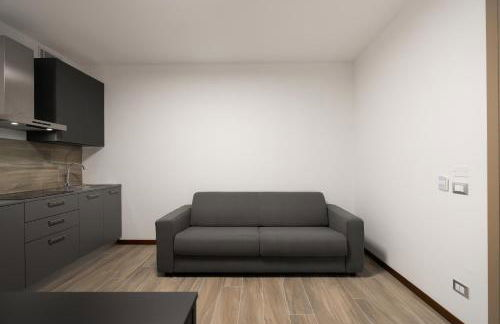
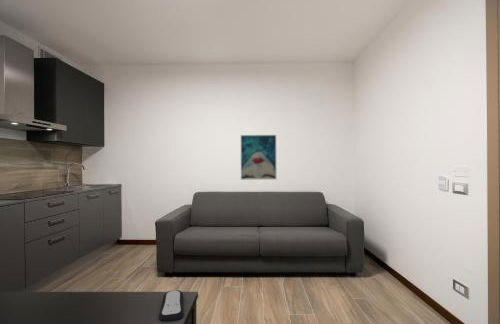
+ remote control (172, 304)
+ wall art (258, 157)
